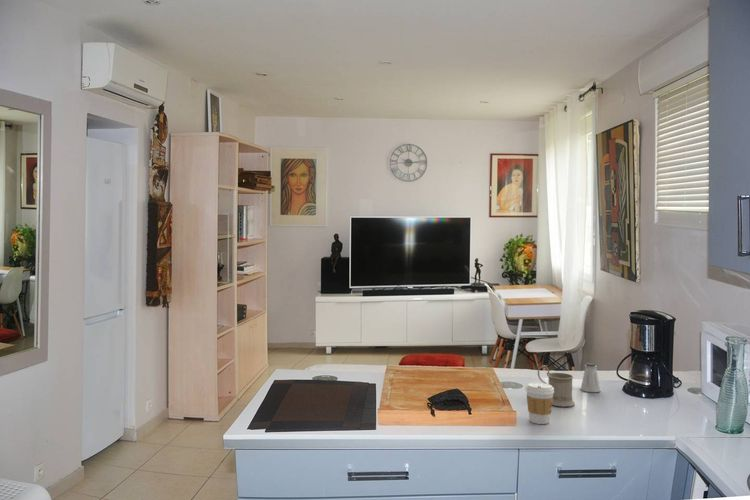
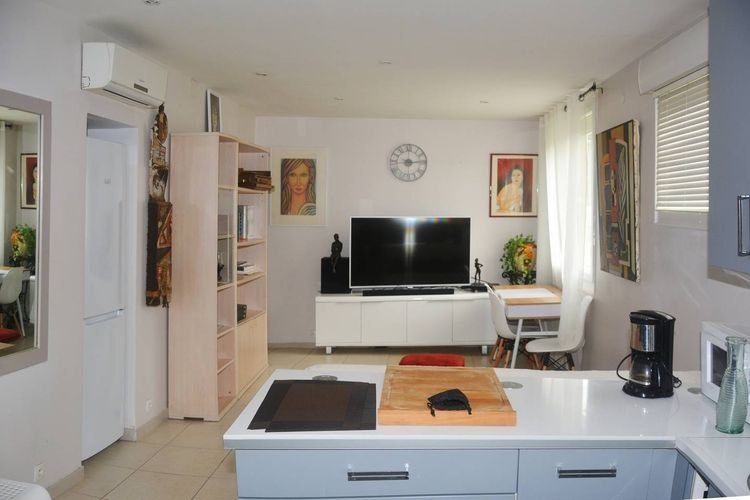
- saltshaker (590, 376)
- coffee cup (539, 402)
- mug (554, 384)
